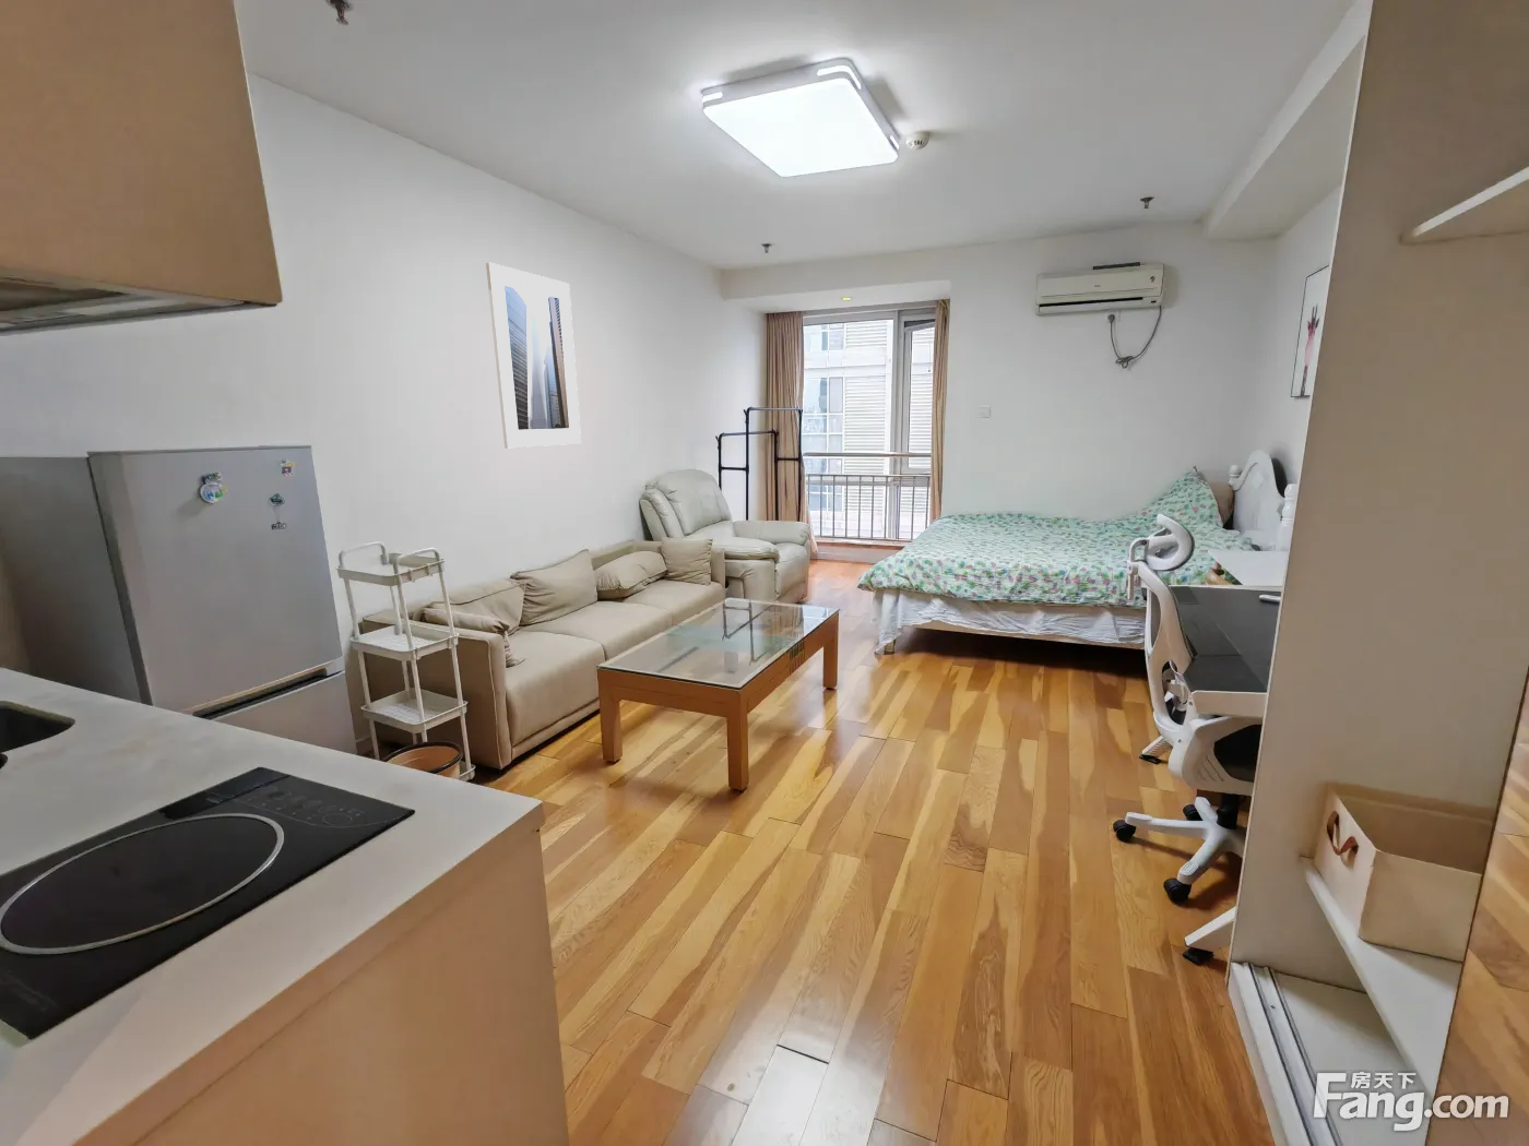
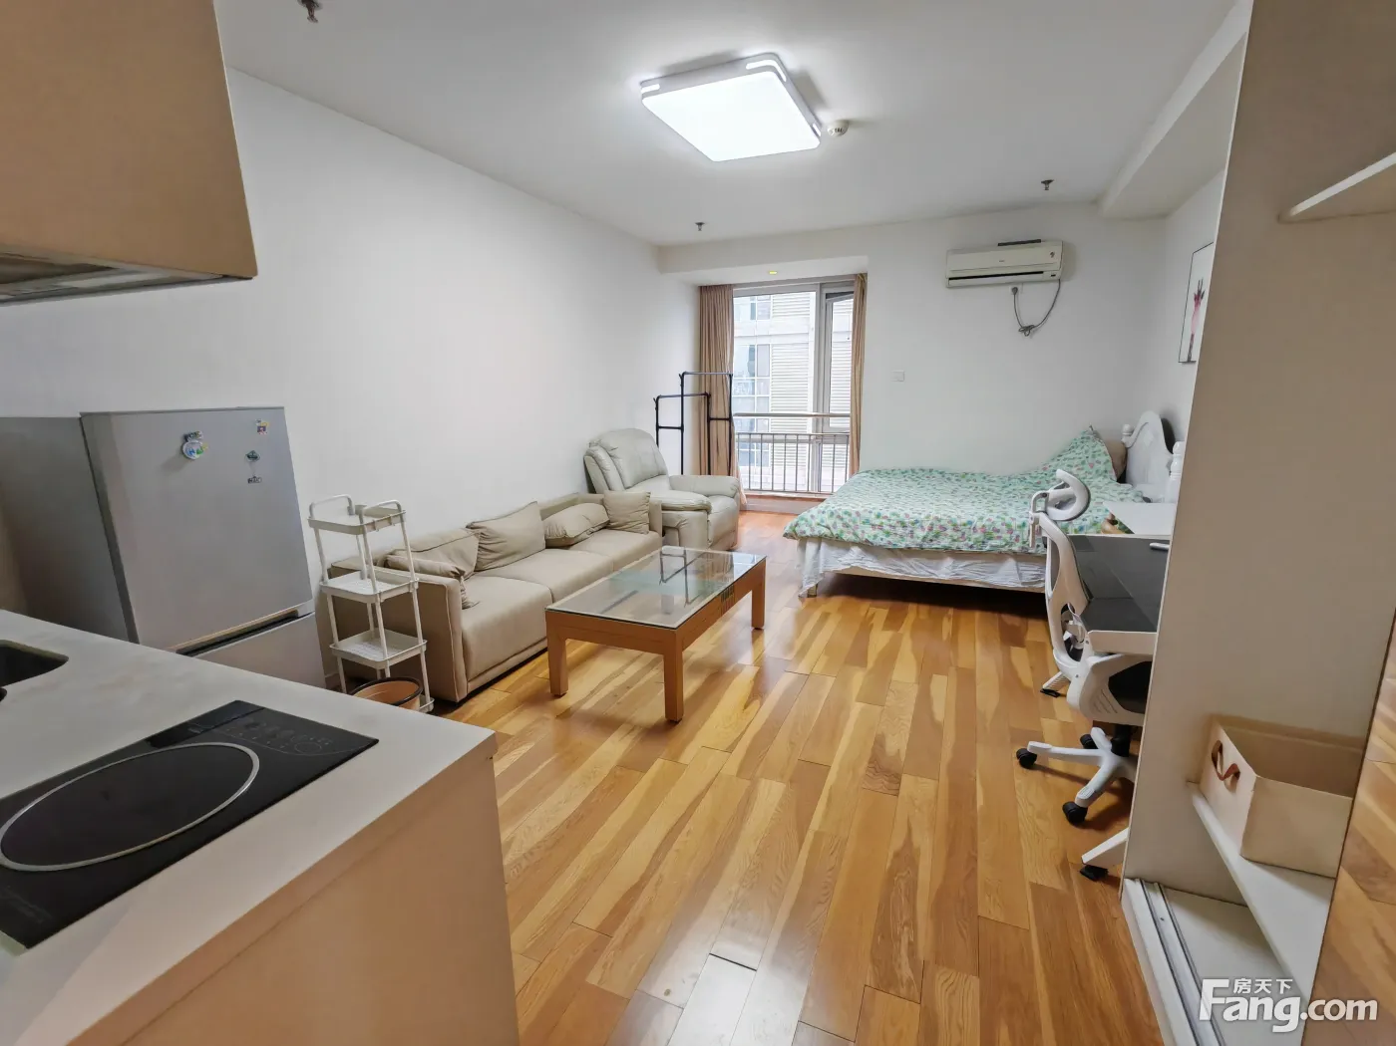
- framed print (537, 361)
